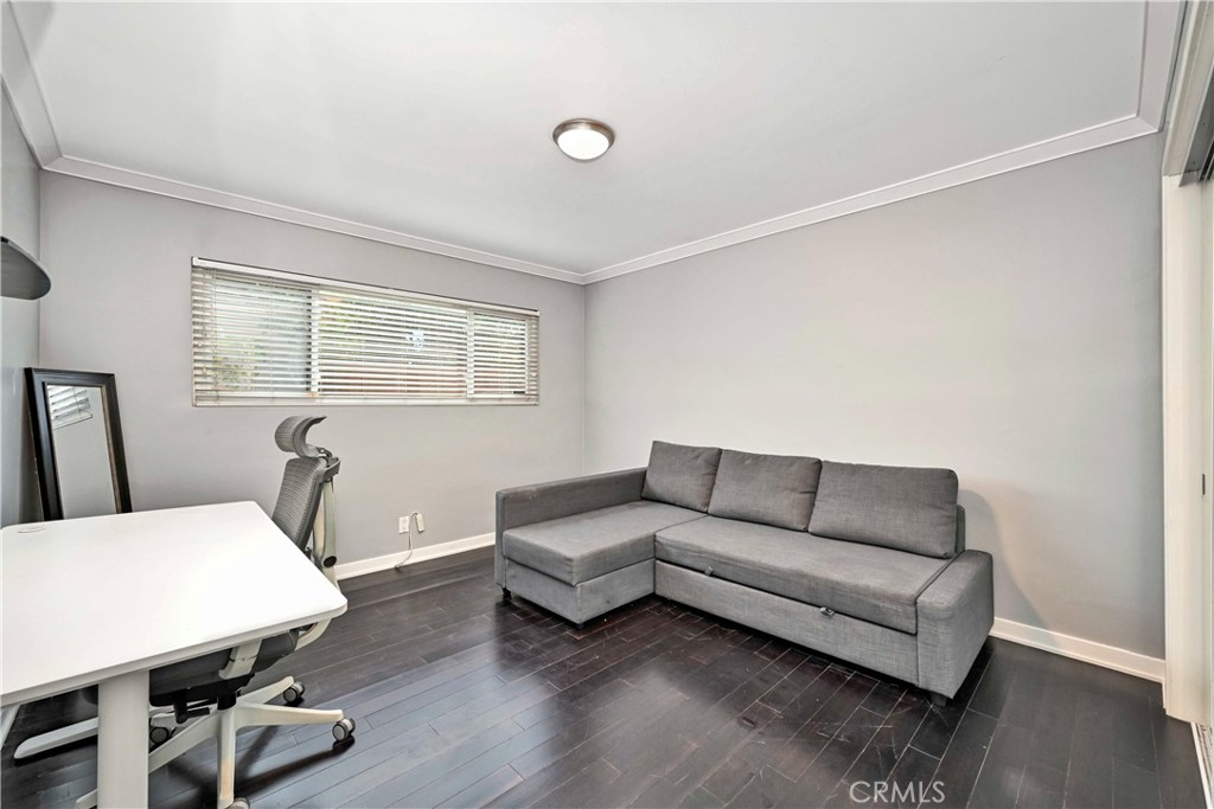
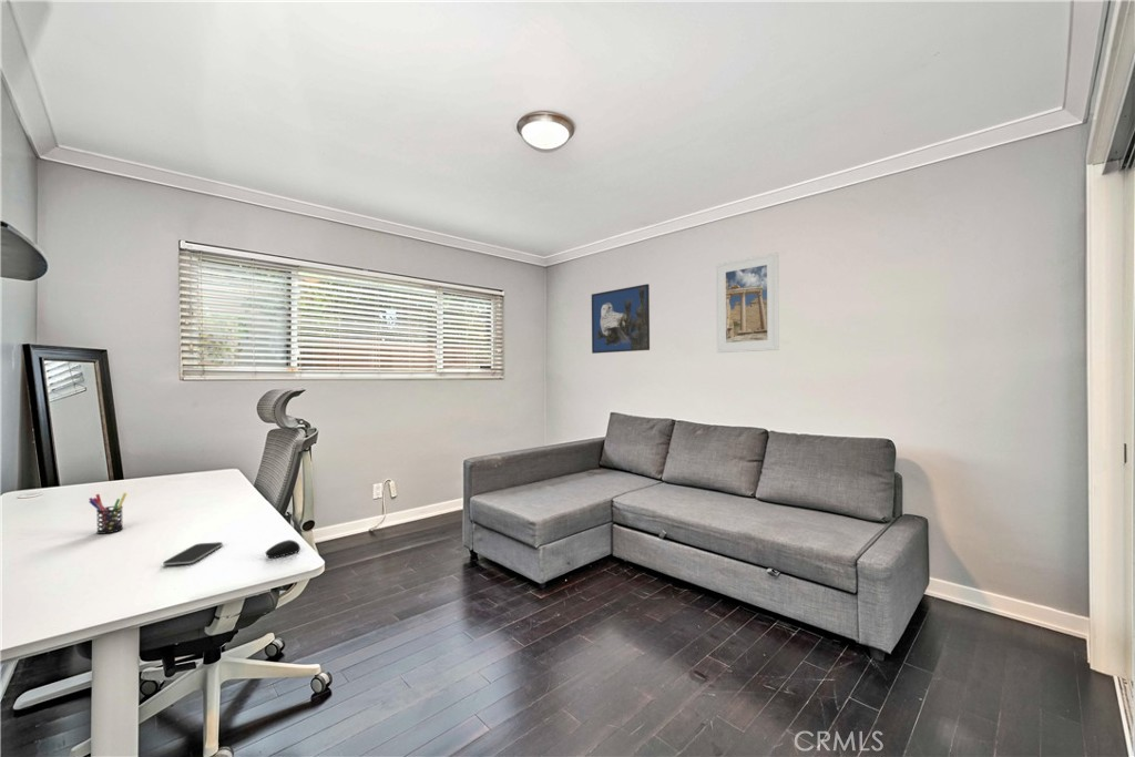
+ computer mouse (283, 548)
+ smartphone (194, 553)
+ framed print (746, 305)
+ pen holder (110, 511)
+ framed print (618, 320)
